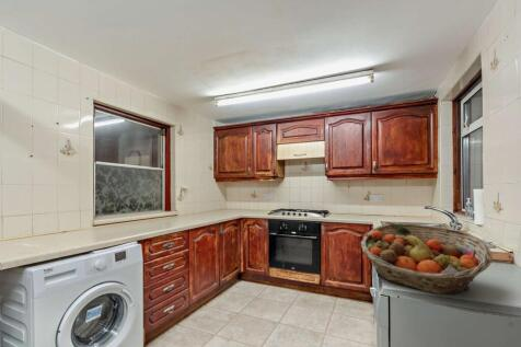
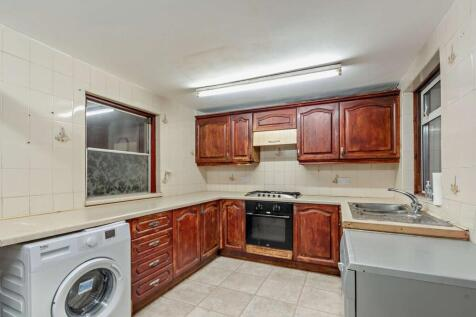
- fruit basket (418, 254)
